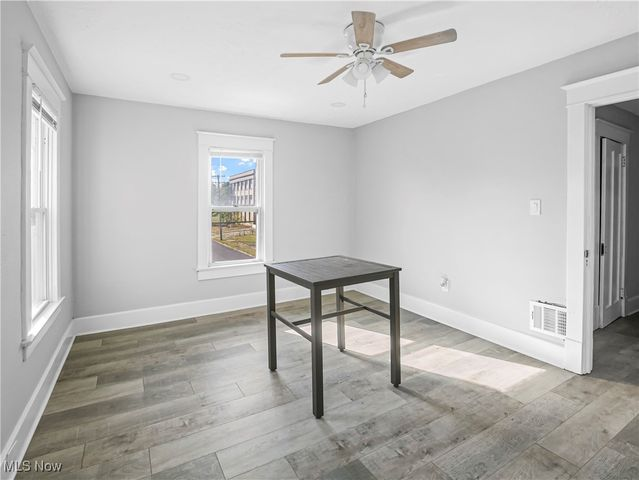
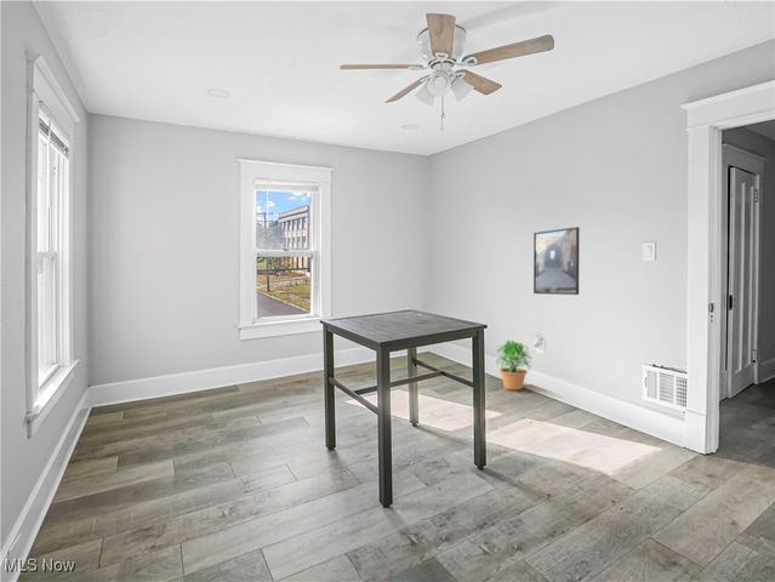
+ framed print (554, 262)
+ potted plant (513, 363)
